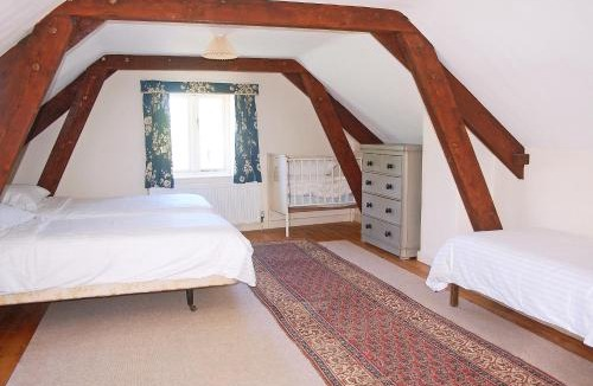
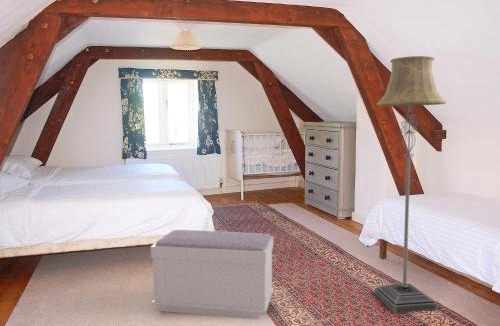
+ floor lamp (408, 184)
+ bench (214, 270)
